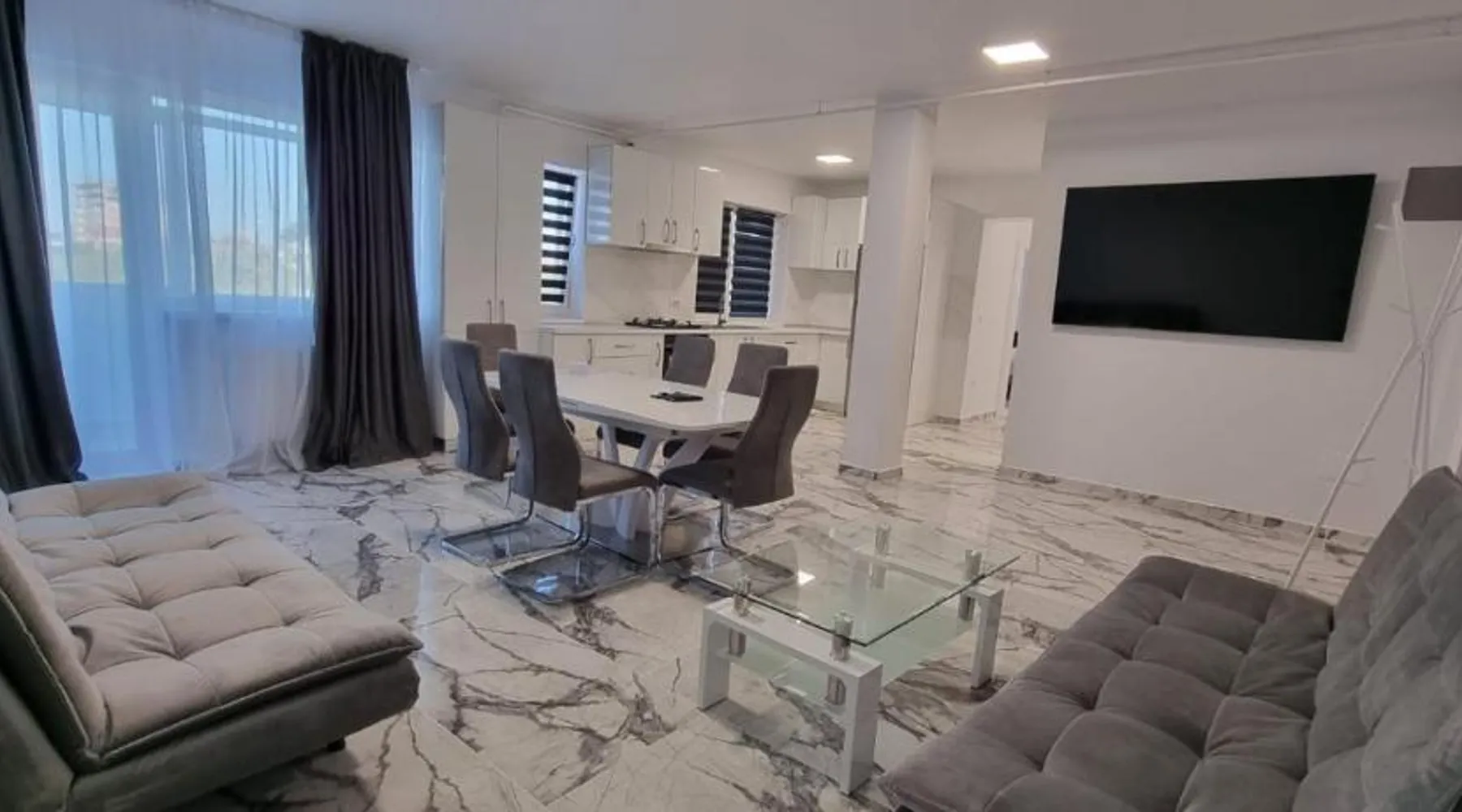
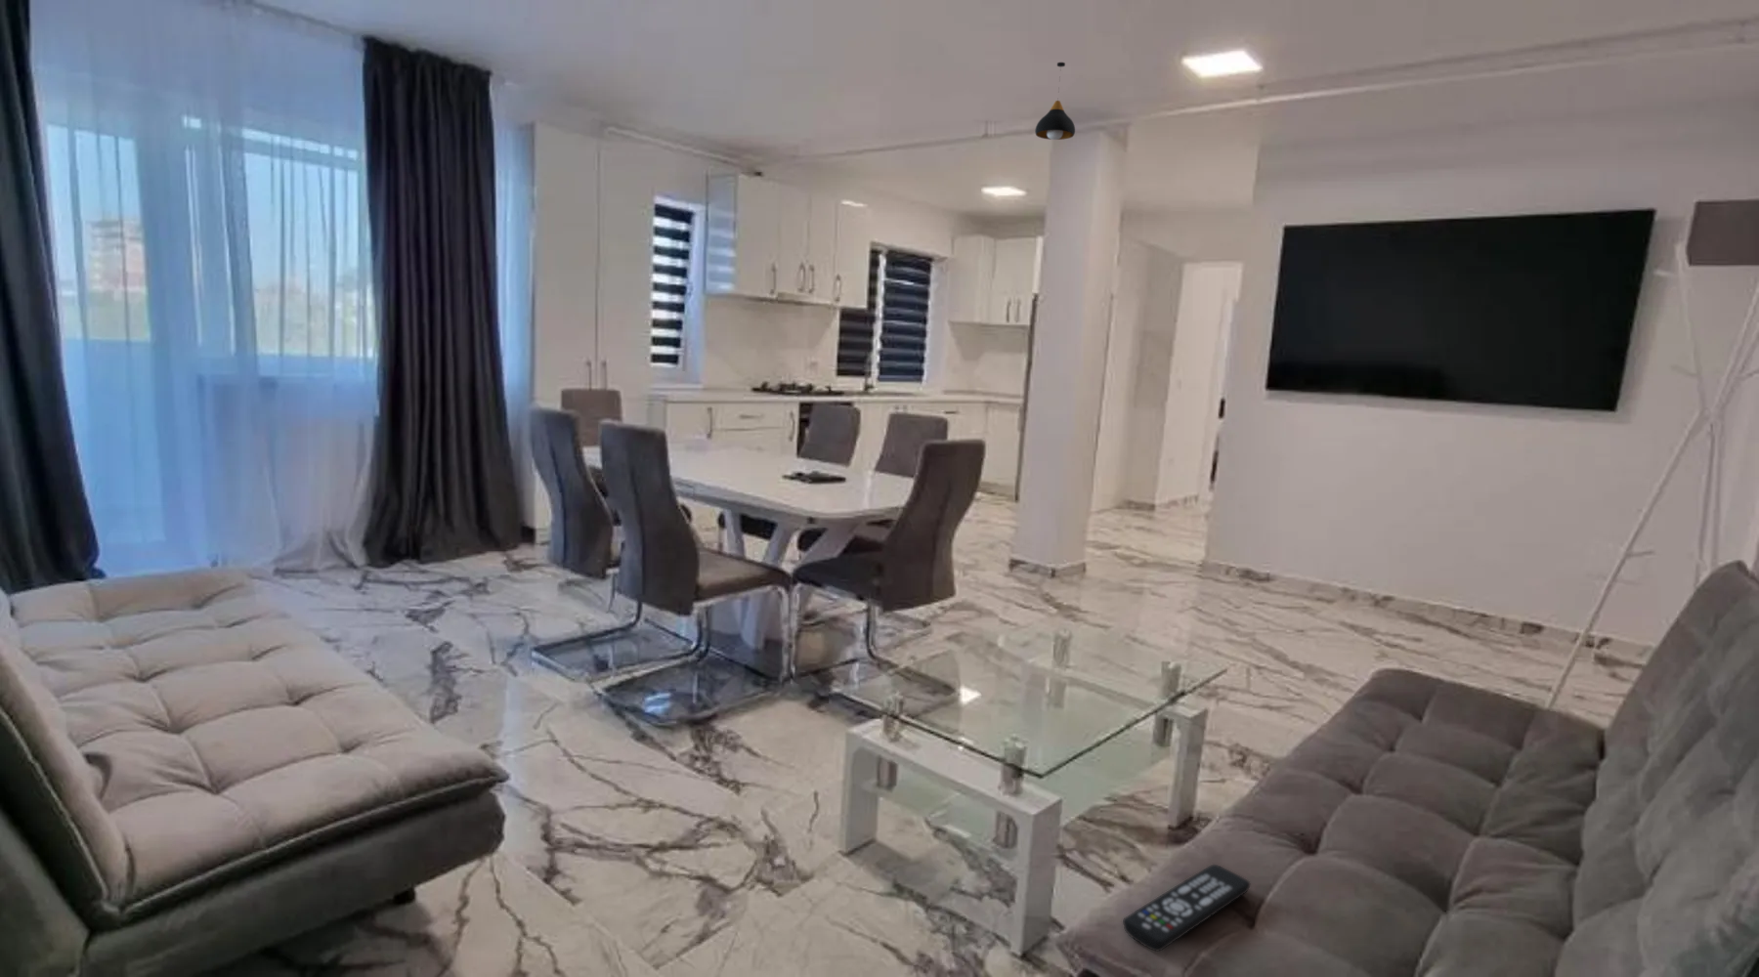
+ pendant light (1058, 101)
+ remote control (1189, 906)
